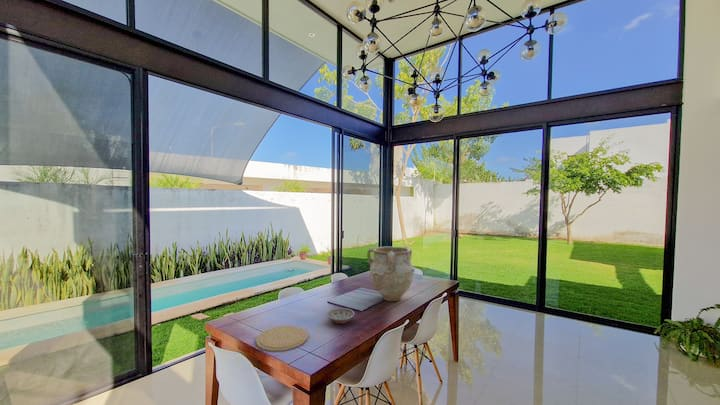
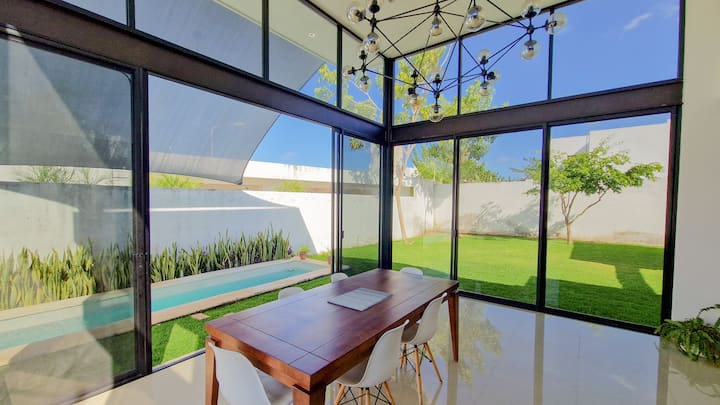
- bowl (340, 317)
- plate (282, 336)
- vase (391, 273)
